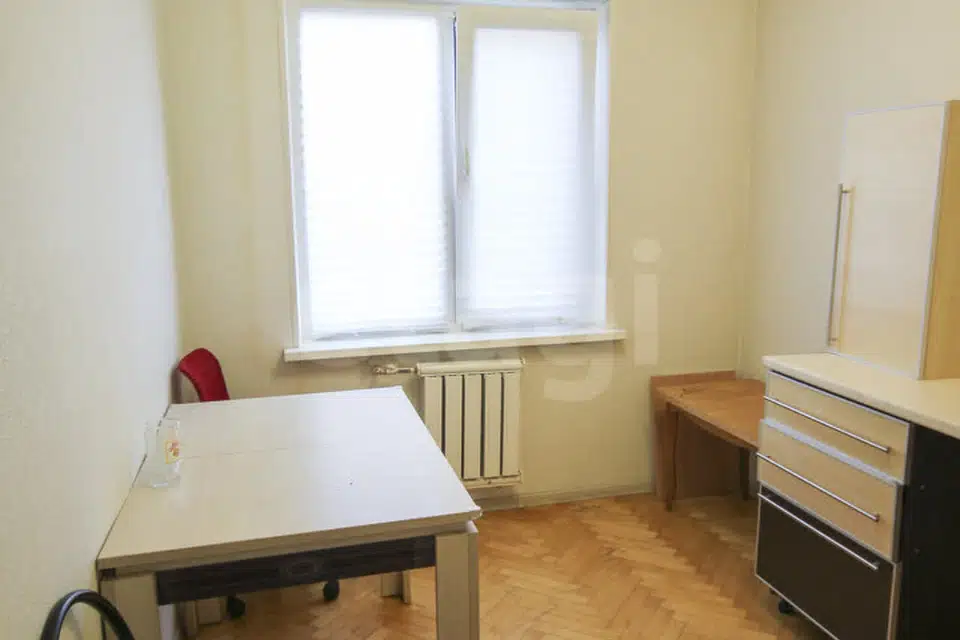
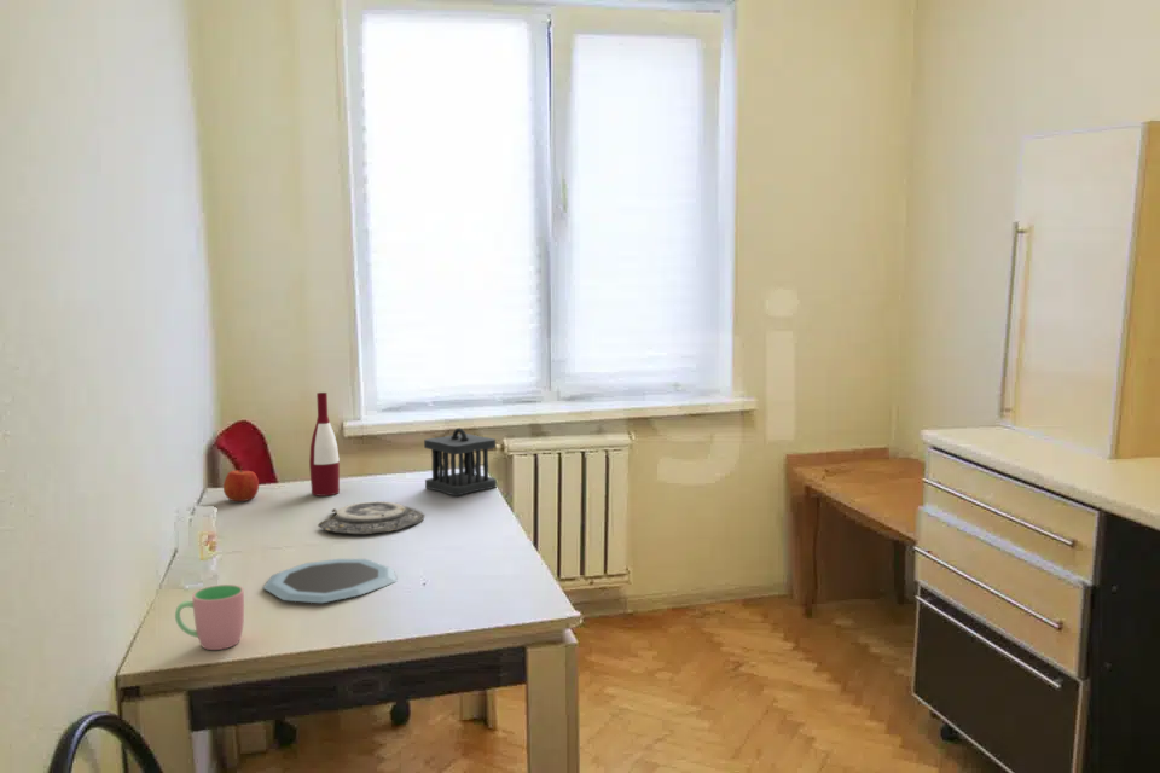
+ apple (240, 483)
+ plate (371, 513)
+ alcohol (323, 442)
+ utensil holder (460, 458)
+ cup (210, 618)
+ plate (331, 576)
